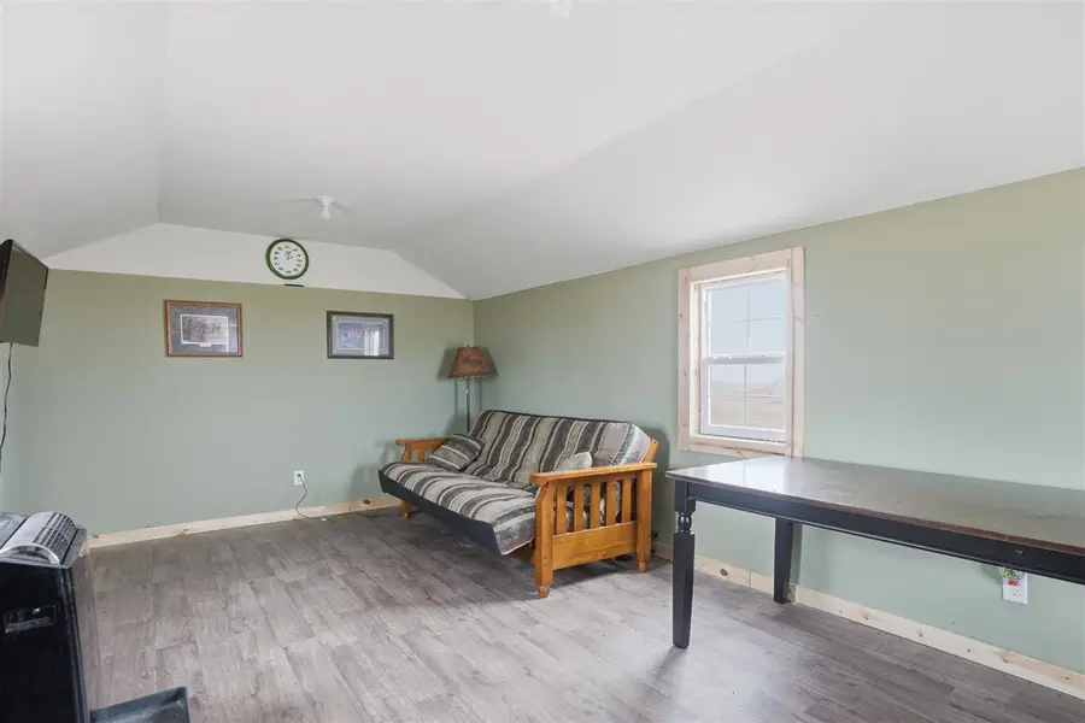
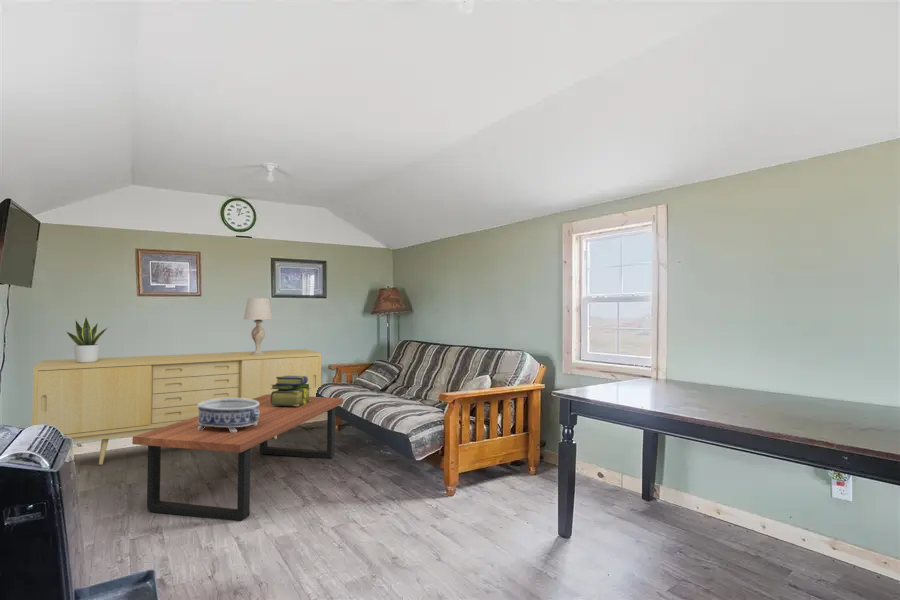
+ decorative bowl (228, 414)
+ potted plant (88, 338)
+ table lamp (258, 326)
+ stack of books (291, 389)
+ coffee table (255, 445)
+ sideboard (194, 401)
